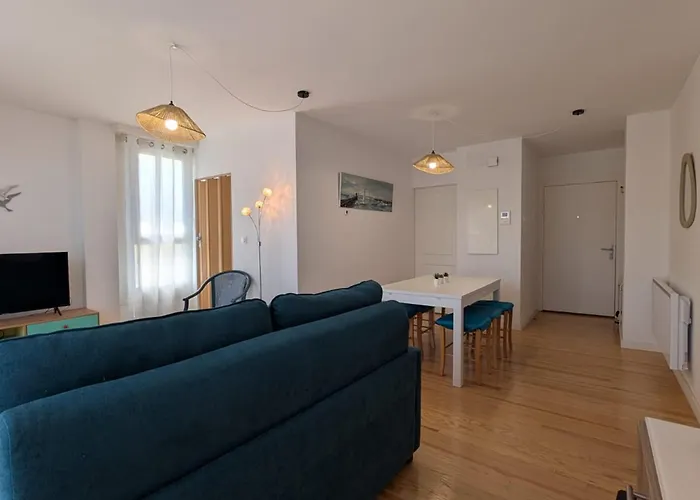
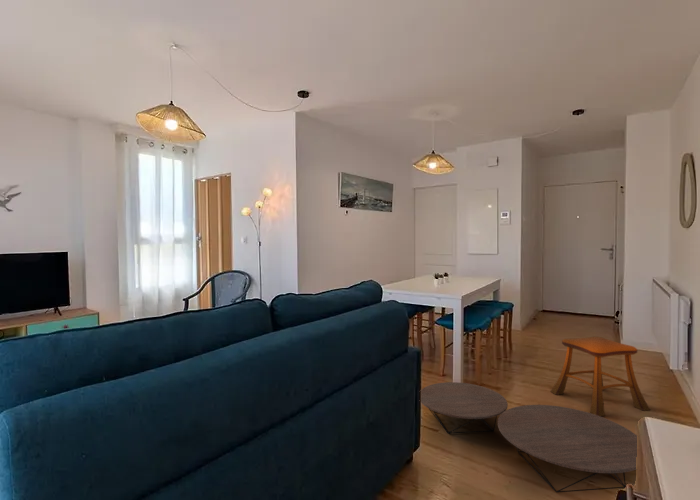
+ stool (597, 371)
+ coffee table (515, 428)
